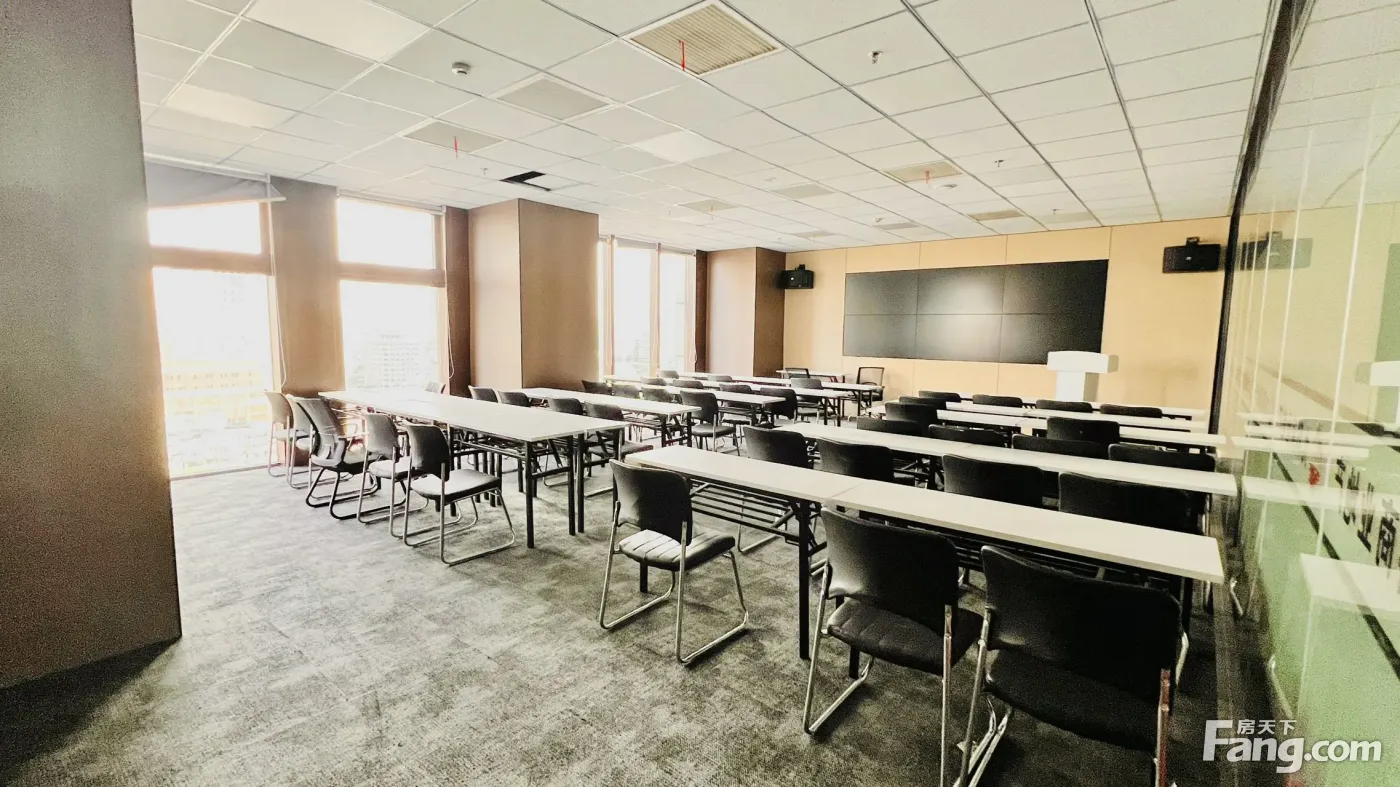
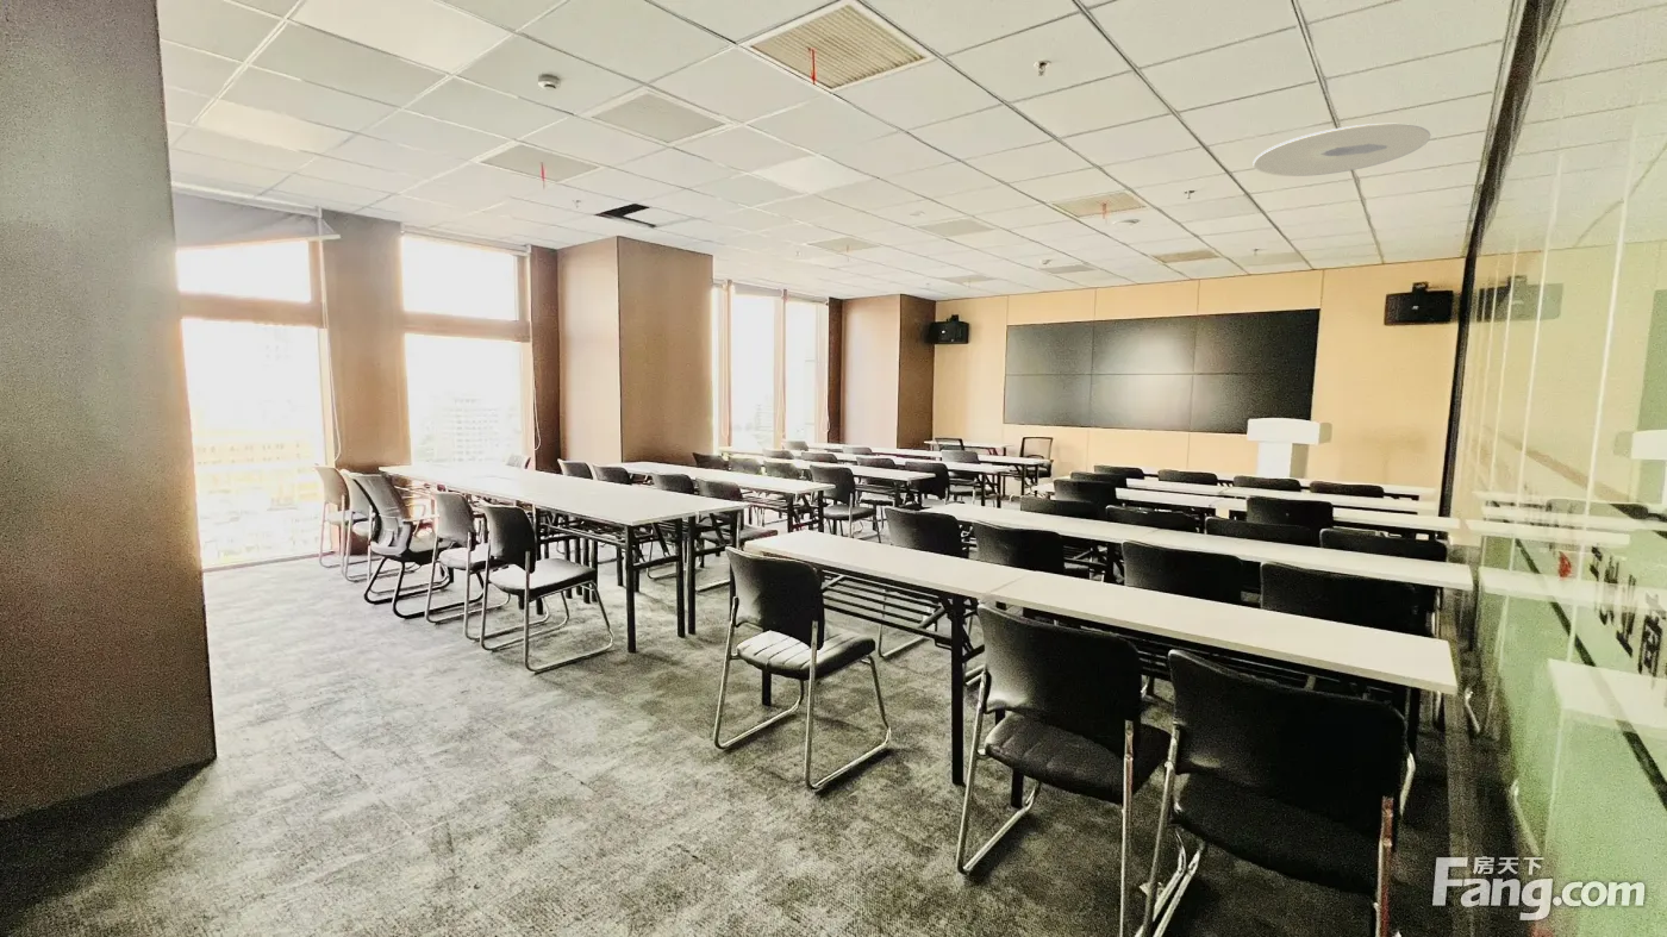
+ ceiling light (1336, 145)
